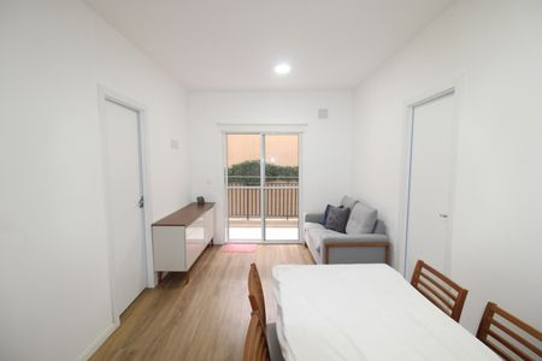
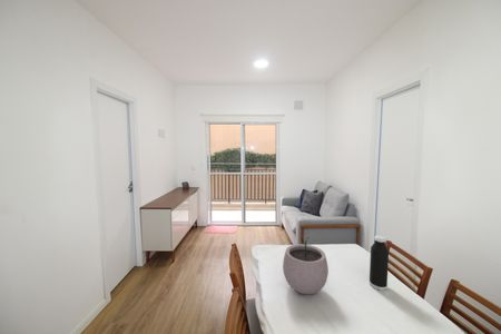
+ plant pot (304, 262)
+ water bottle (379, 261)
